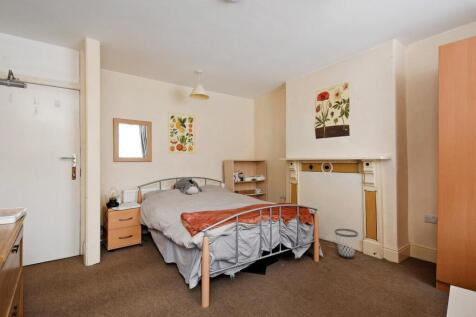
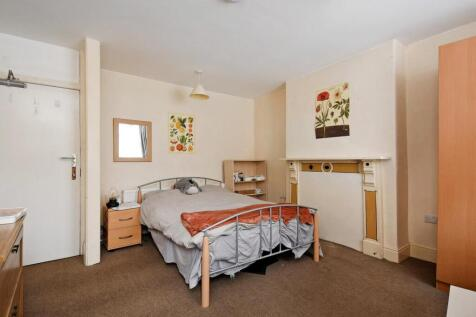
- wastebasket (347, 243)
